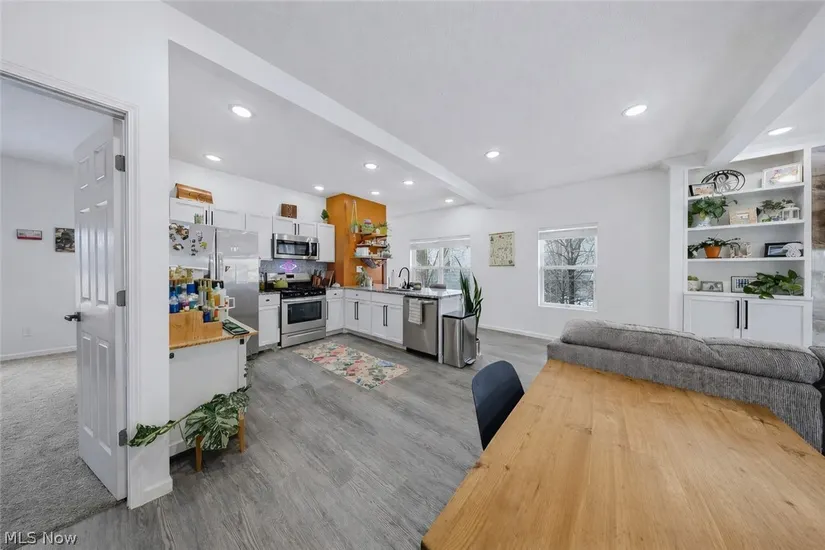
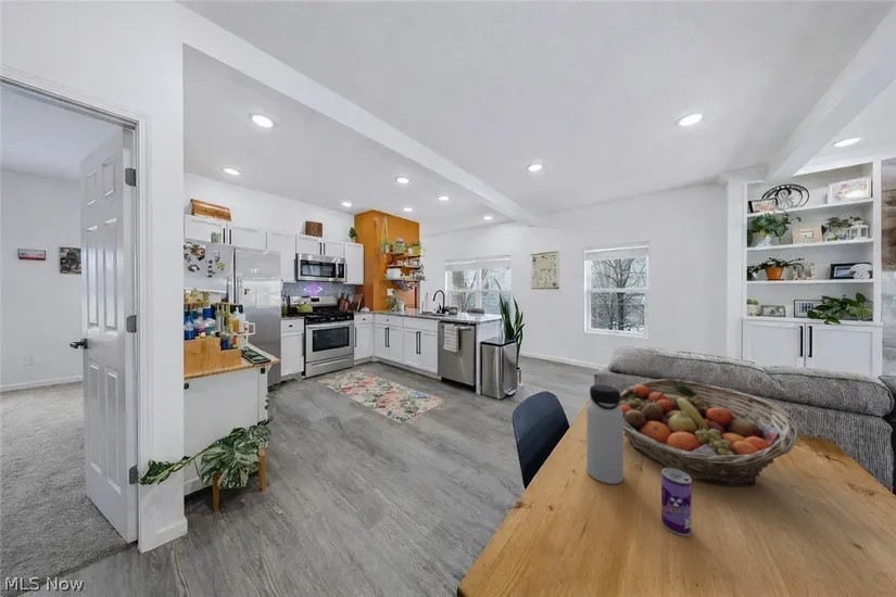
+ water bottle (604, 431)
+ fruit basket (687, 423)
+ beverage can (676, 500)
